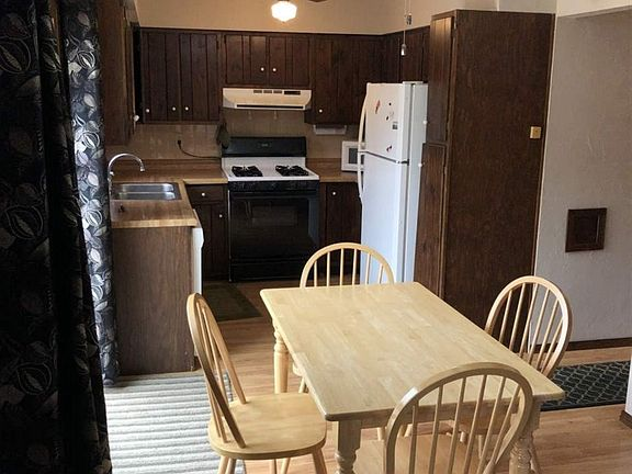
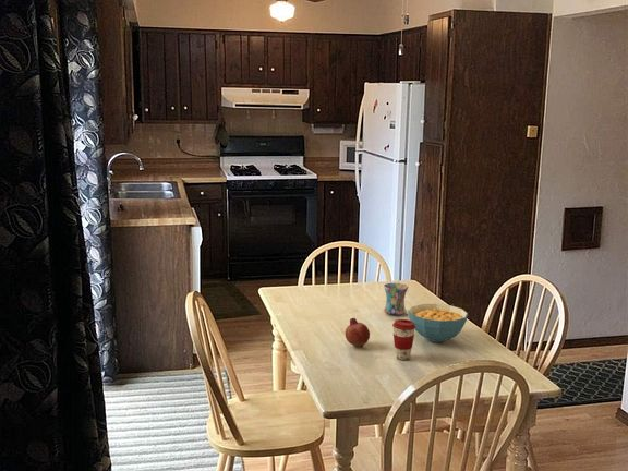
+ fruit (357, 331)
+ mug (396, 300)
+ coffee cup (403, 339)
+ cereal bowl (437, 325)
